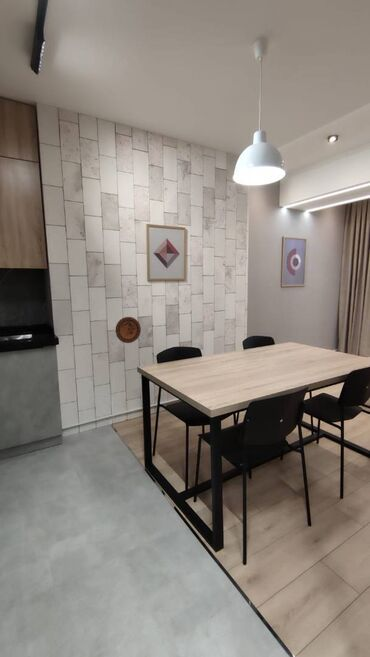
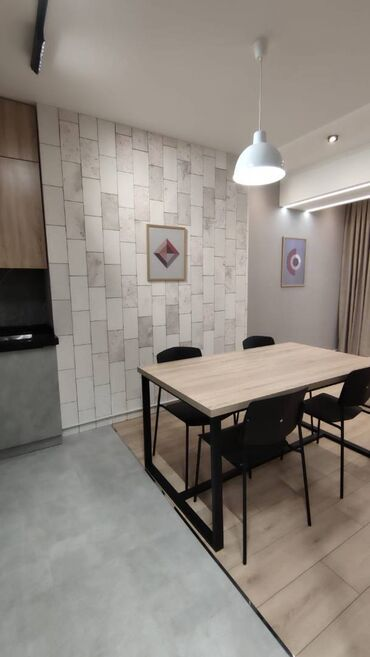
- decorative plate (128, 329)
